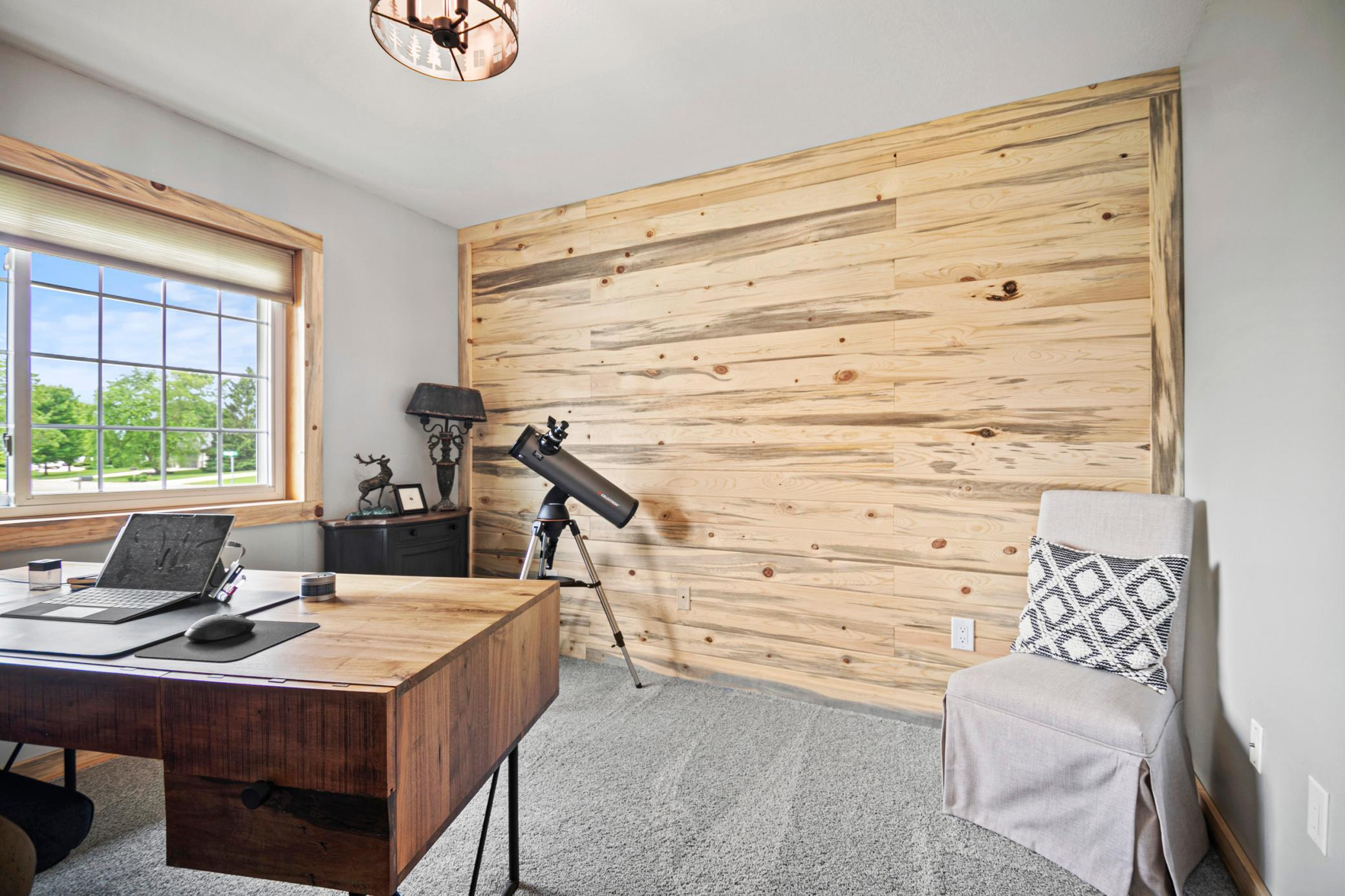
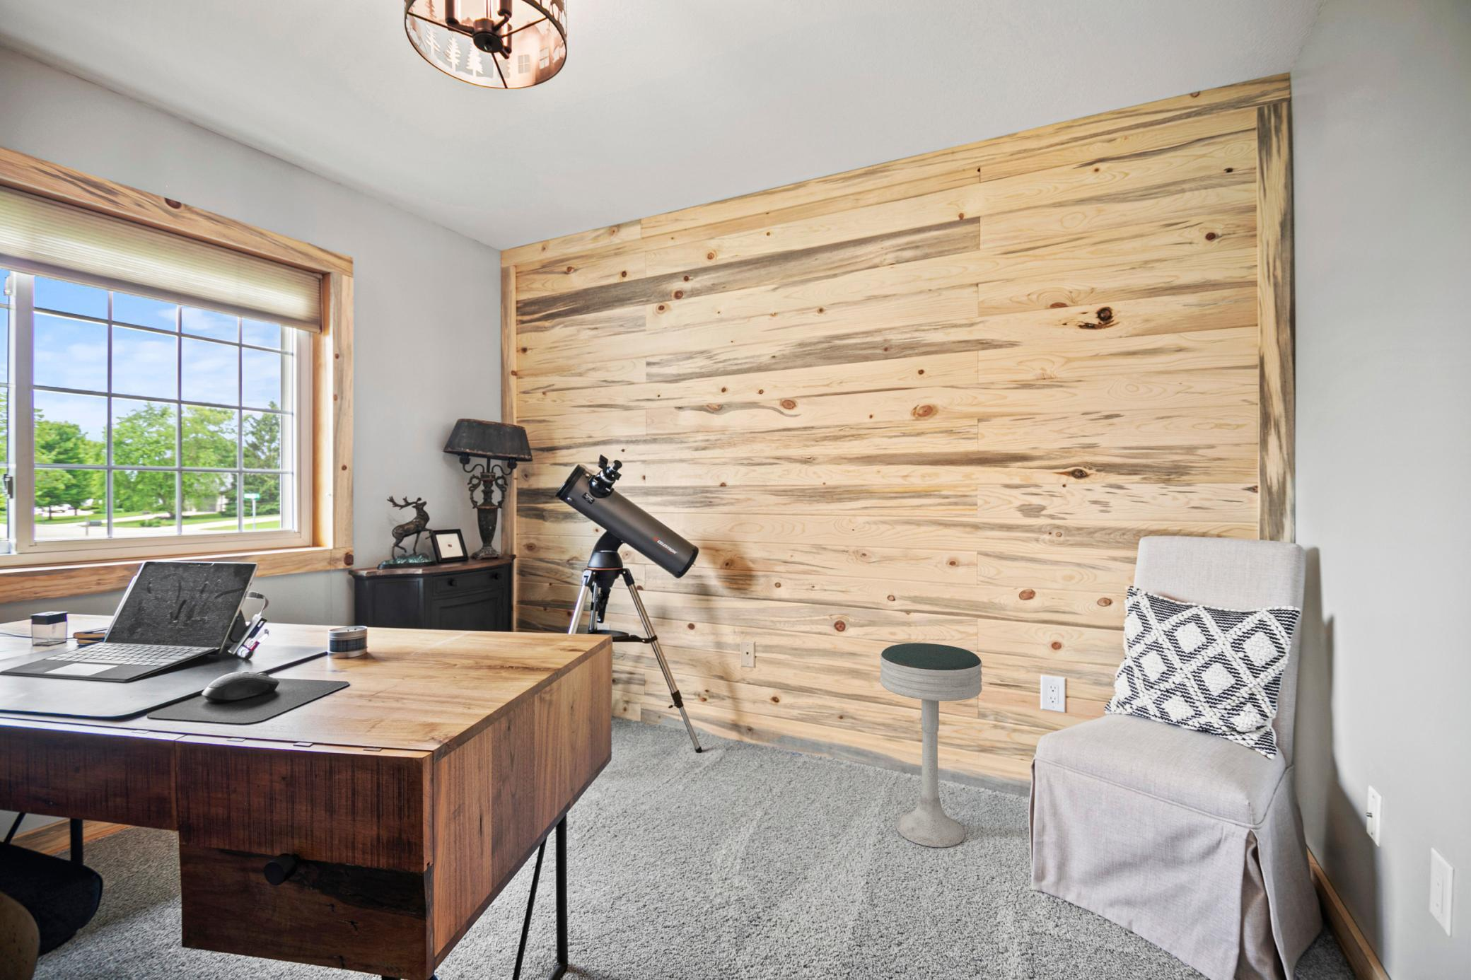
+ stool (930, 739)
